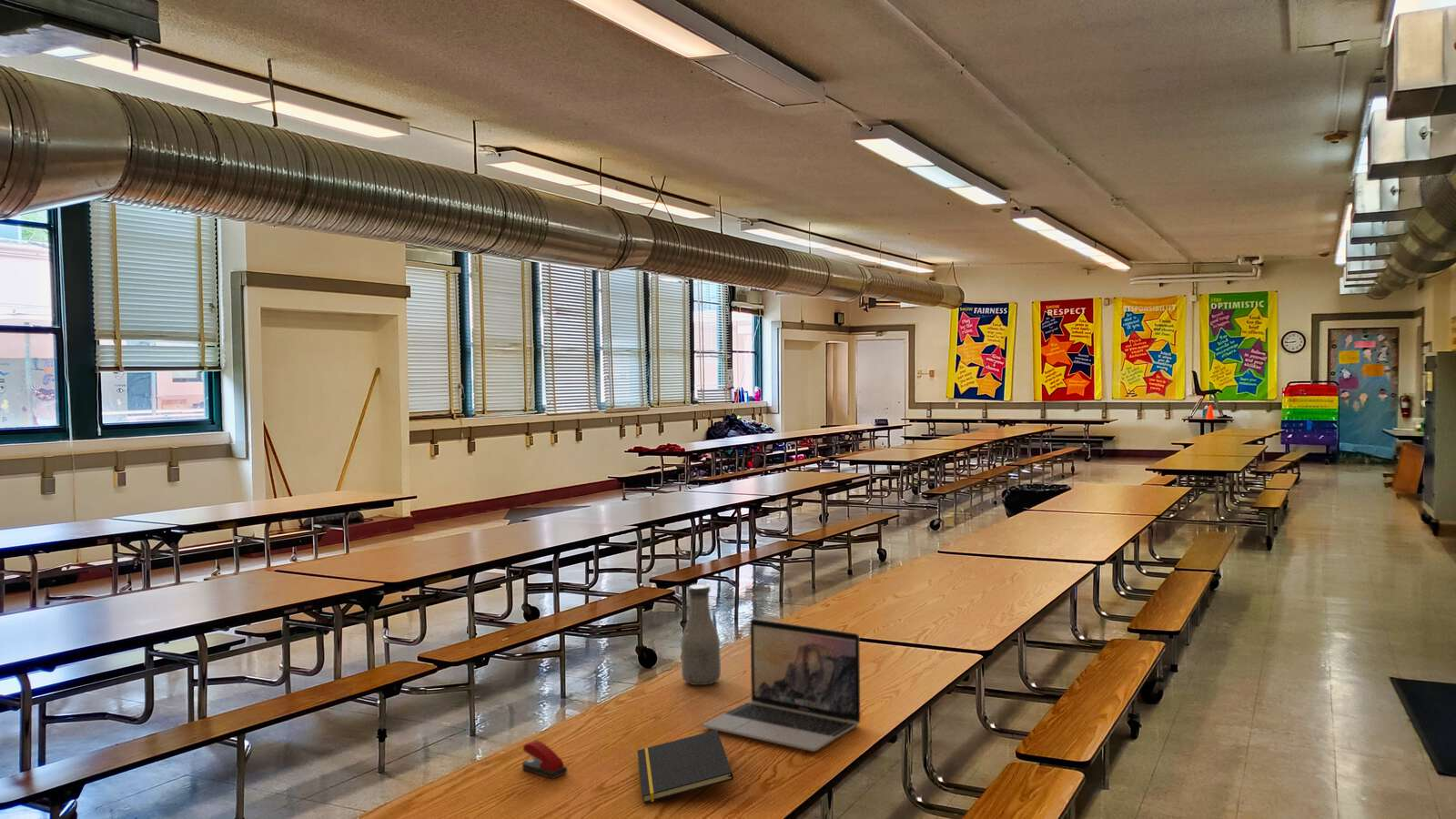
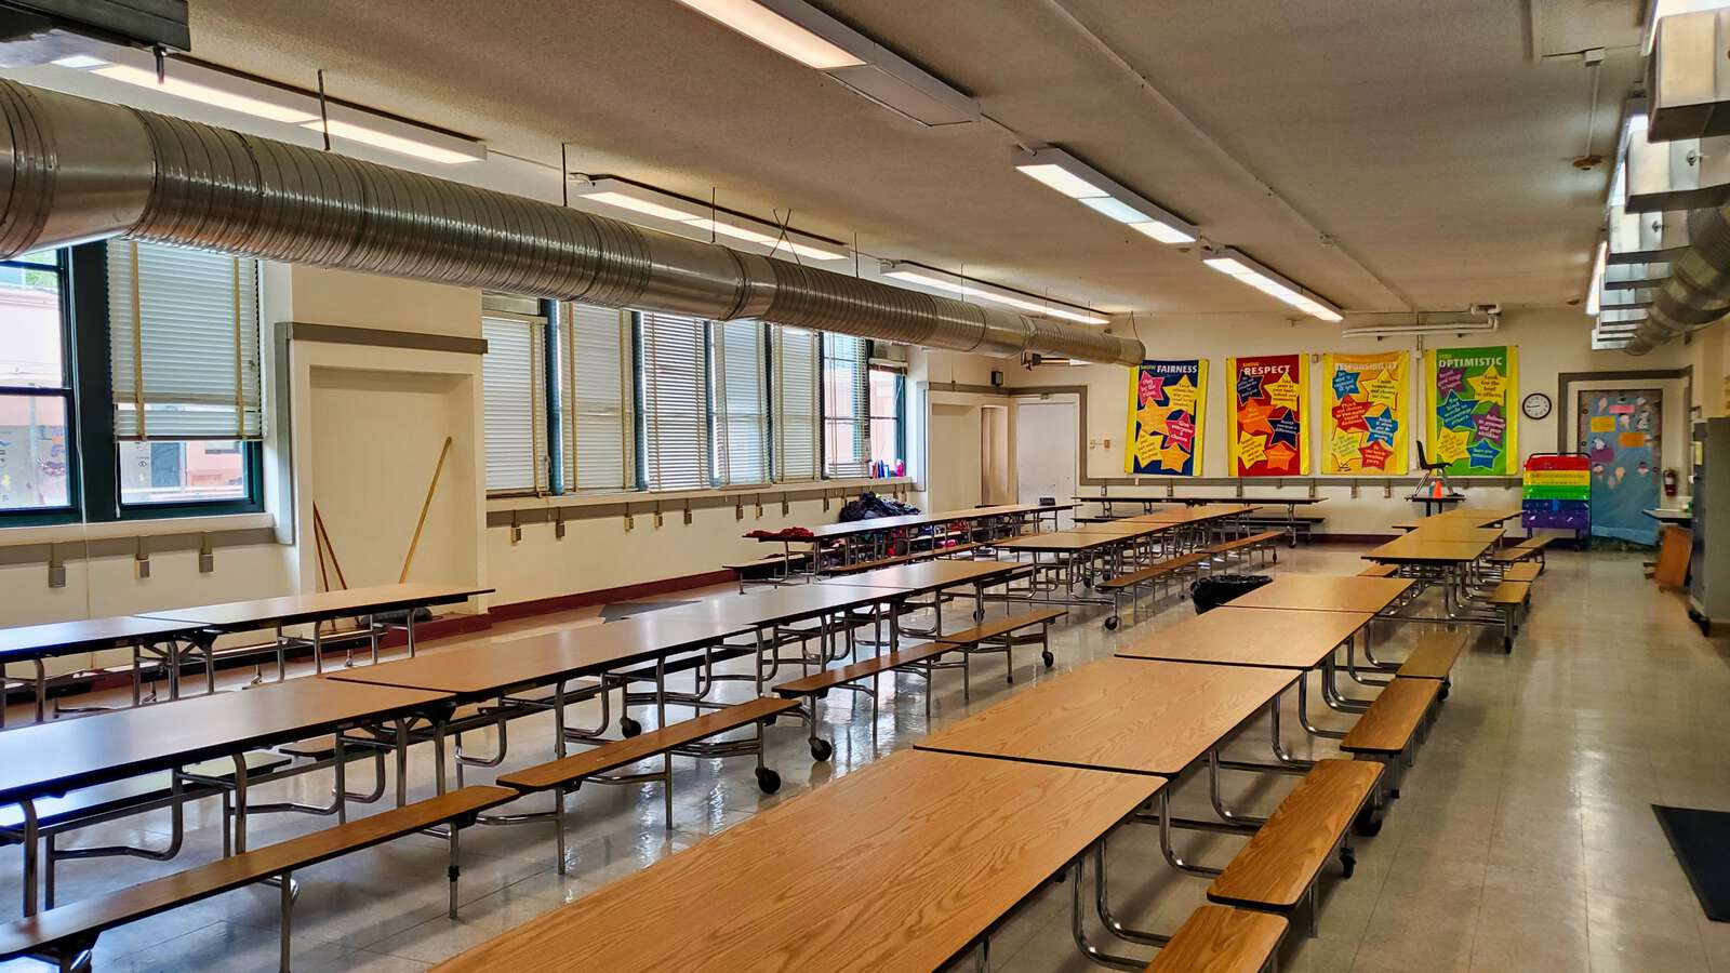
- bottle (700, 633)
- notepad (682, 763)
- stapler (542, 757)
- laptop (780, 681)
